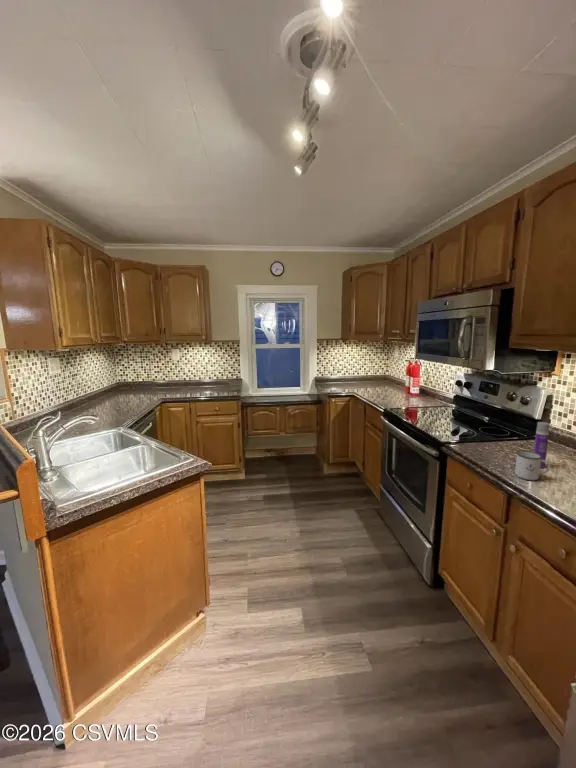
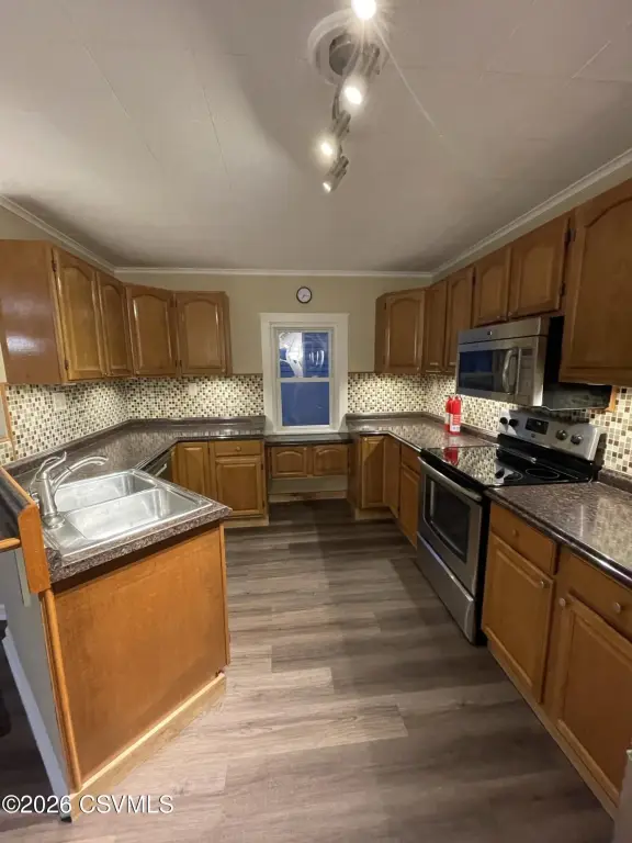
- mug (532, 466)
- aerosol can (541, 444)
